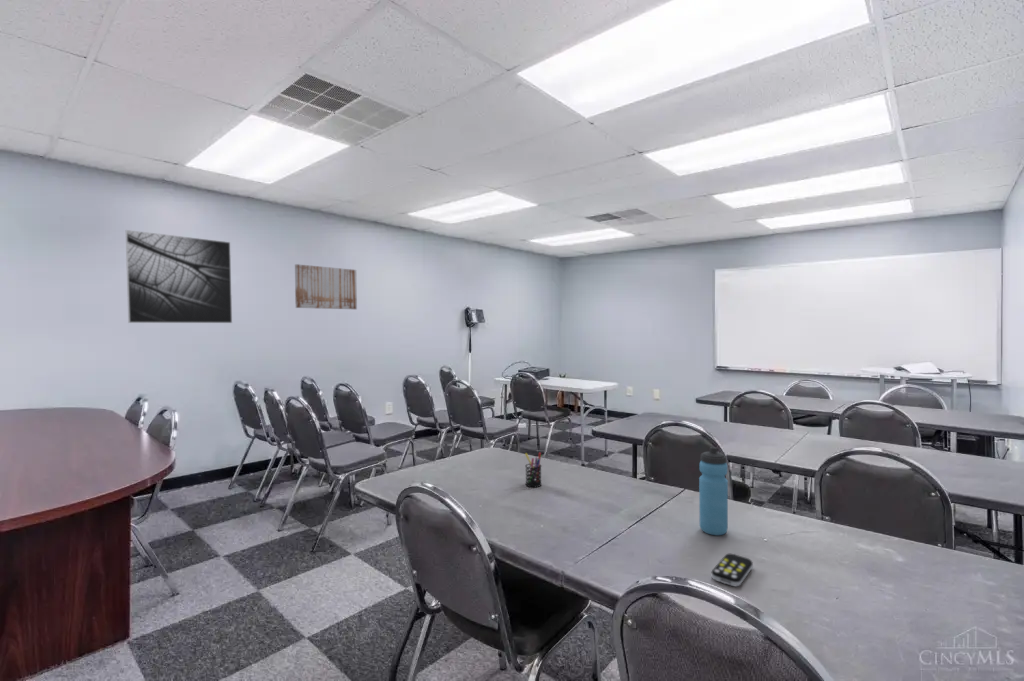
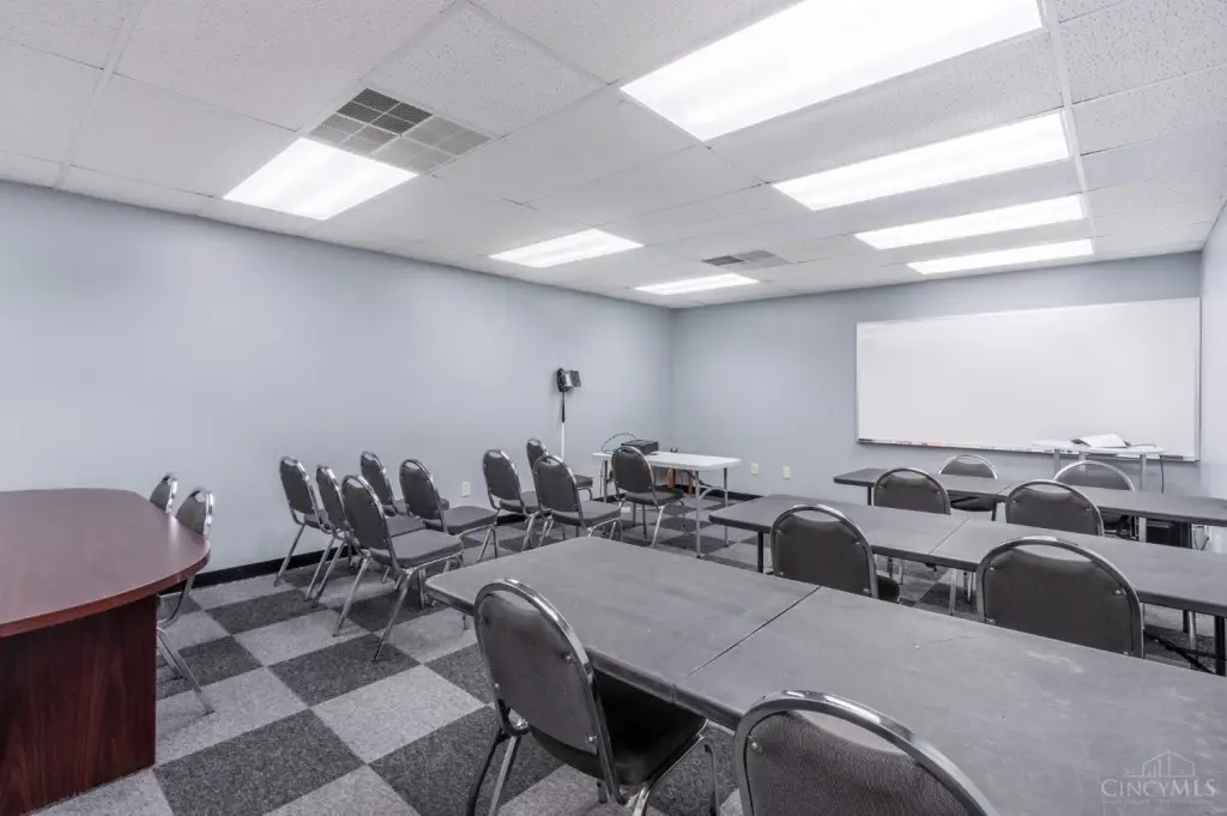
- water bottle (713, 489)
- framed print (182, 279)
- remote control (732, 568)
- pen holder (535, 467)
- wall art (327, 288)
